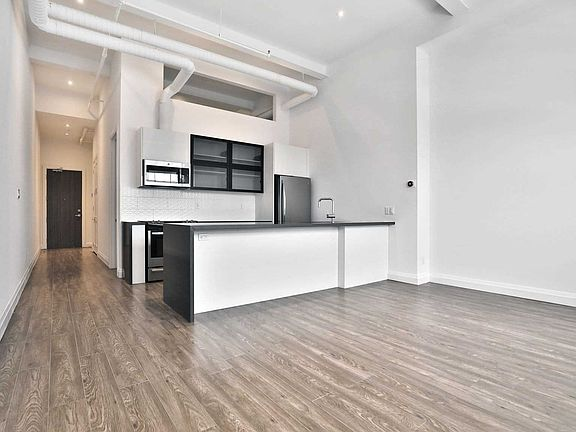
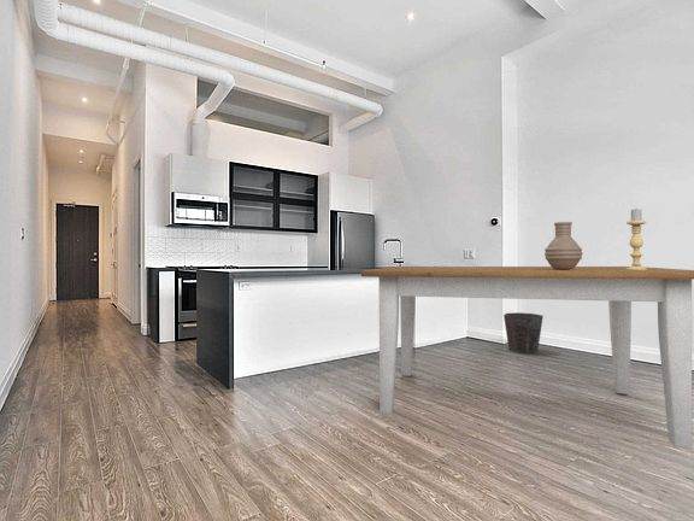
+ candle holder (636, 238)
+ waste bin (523, 333)
+ table (511, 298)
+ vase (563, 245)
